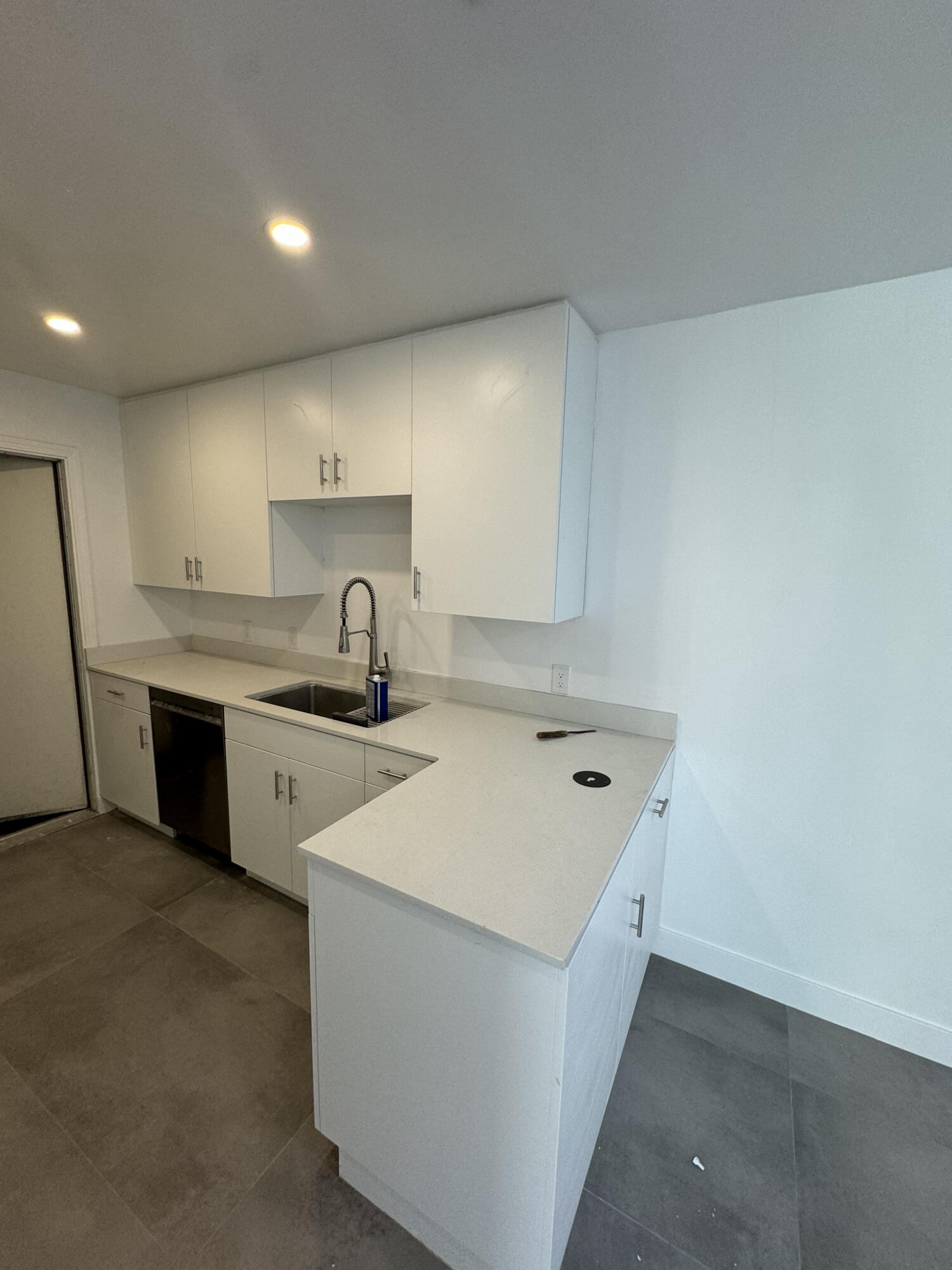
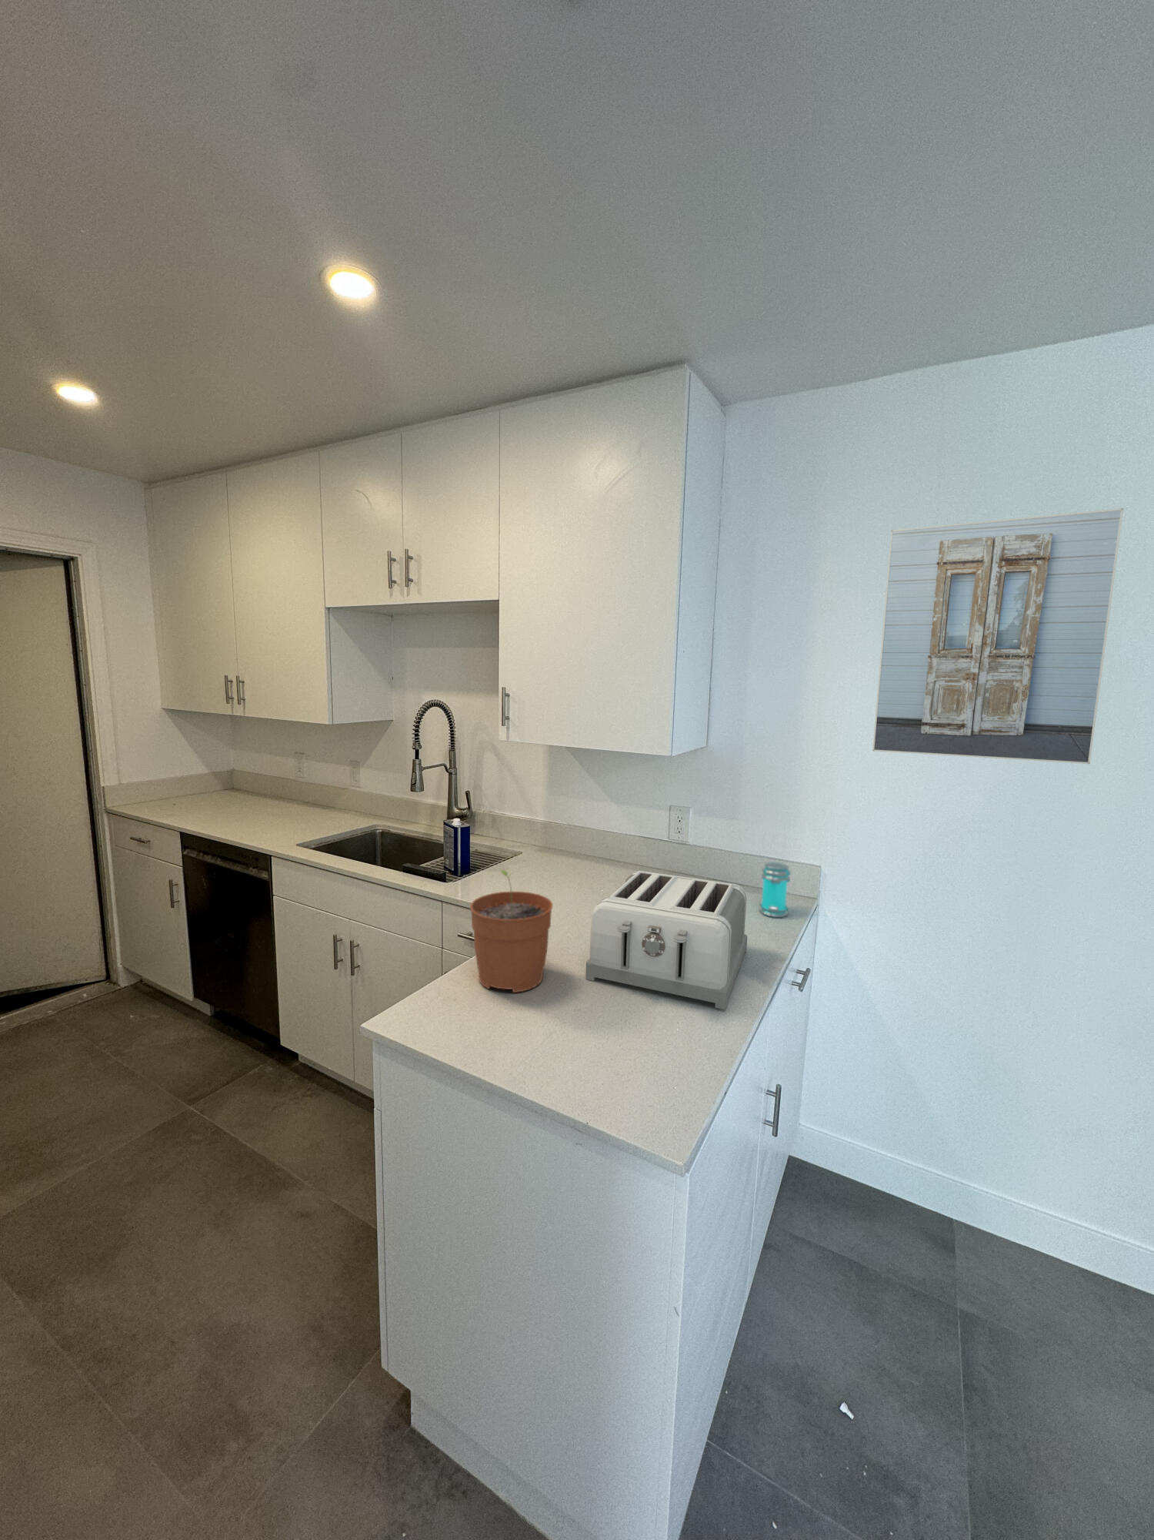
+ jar (775, 888)
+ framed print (984, 641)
+ toaster (670, 929)
+ plant pot (512, 923)
